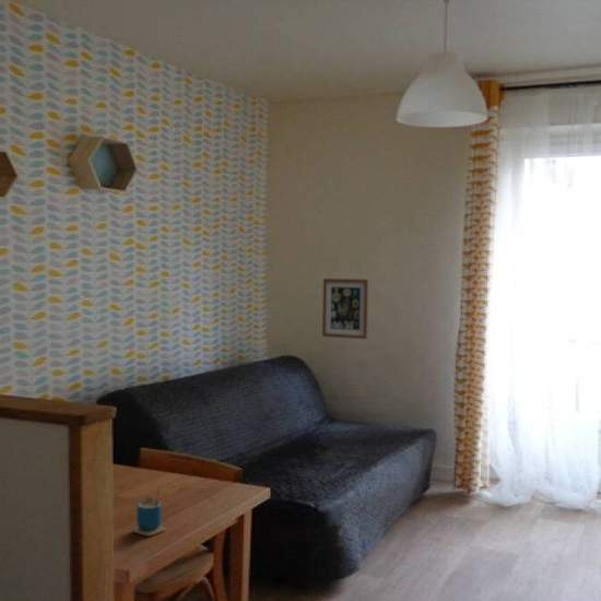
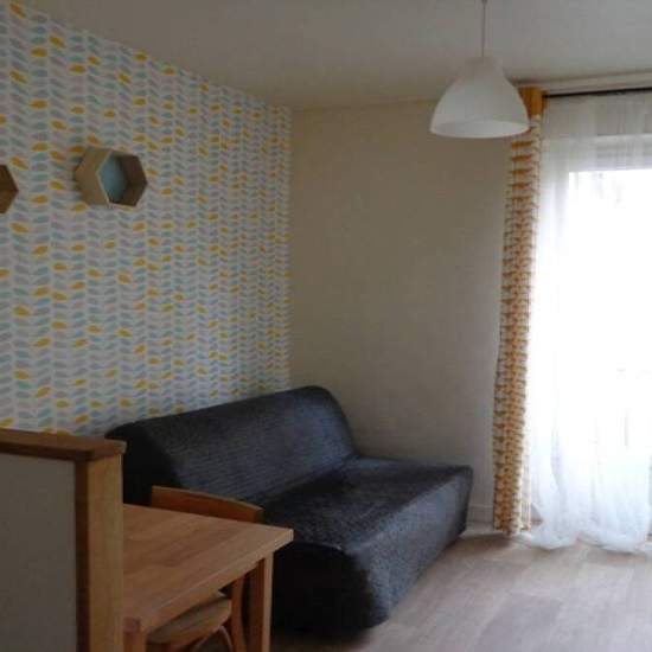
- wall art (344, 308)
- cup (149, 508)
